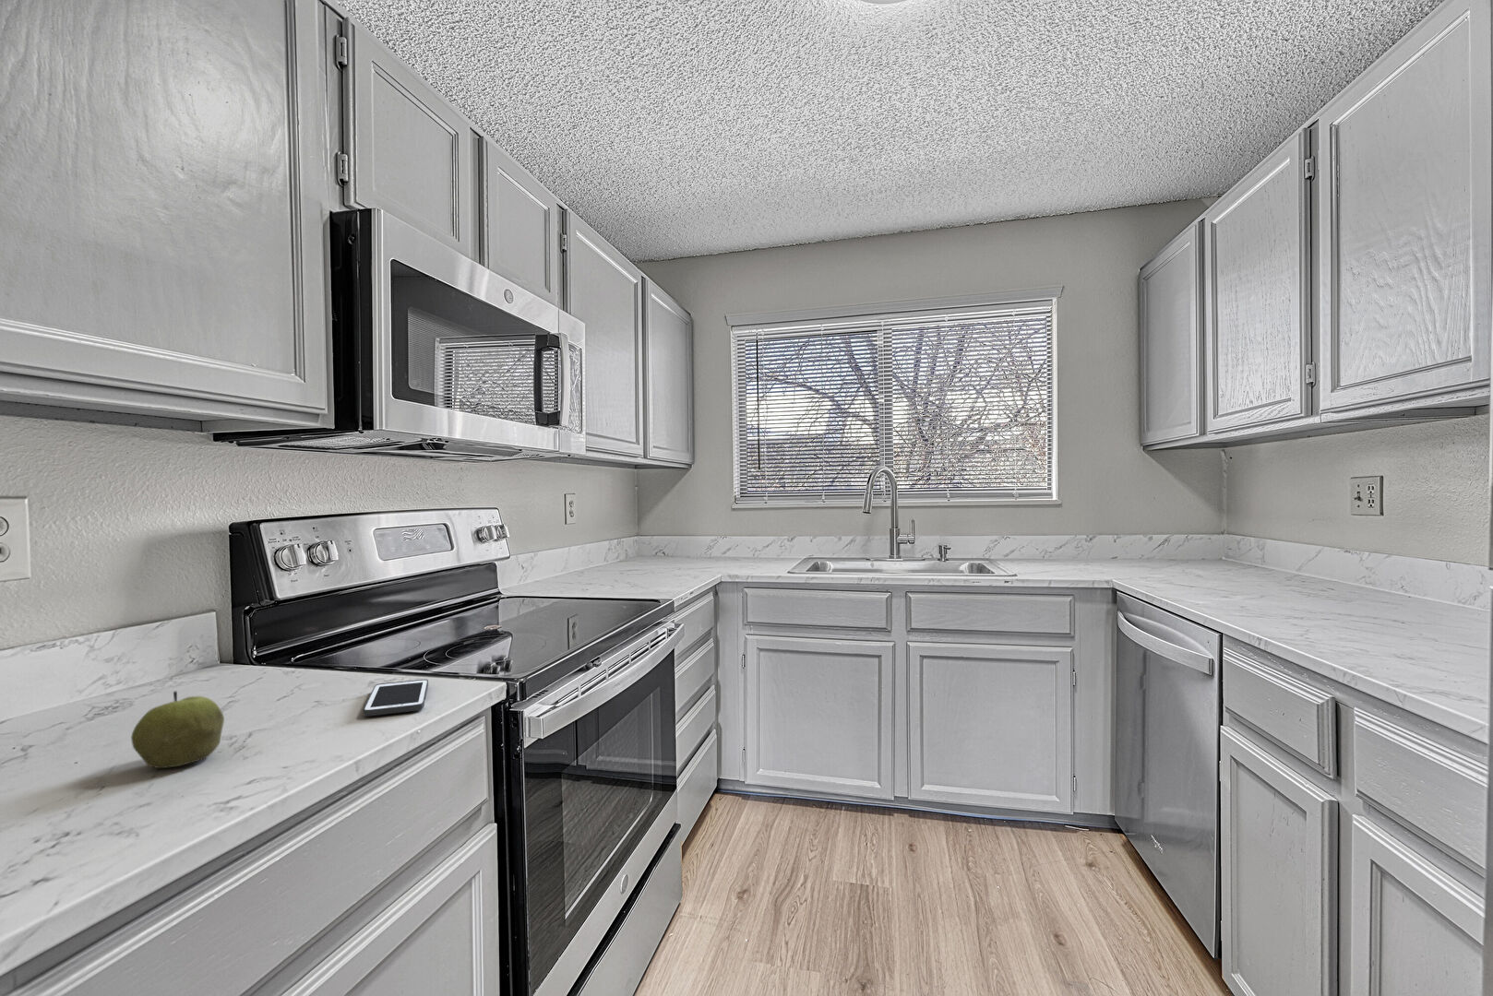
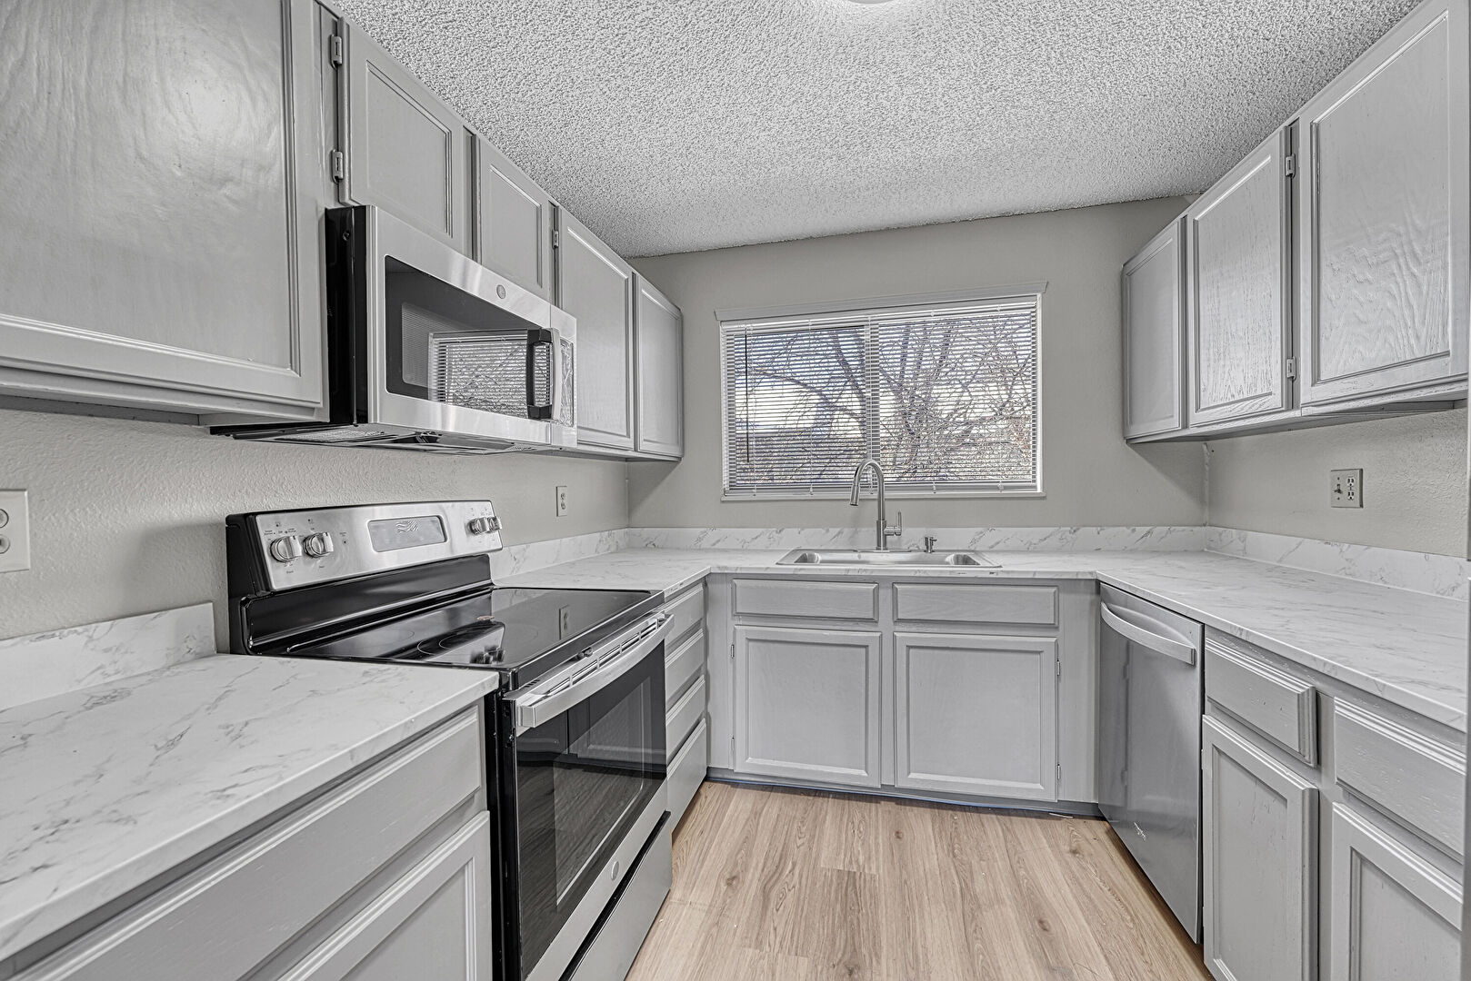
- apple (179, 727)
- cell phone (398, 696)
